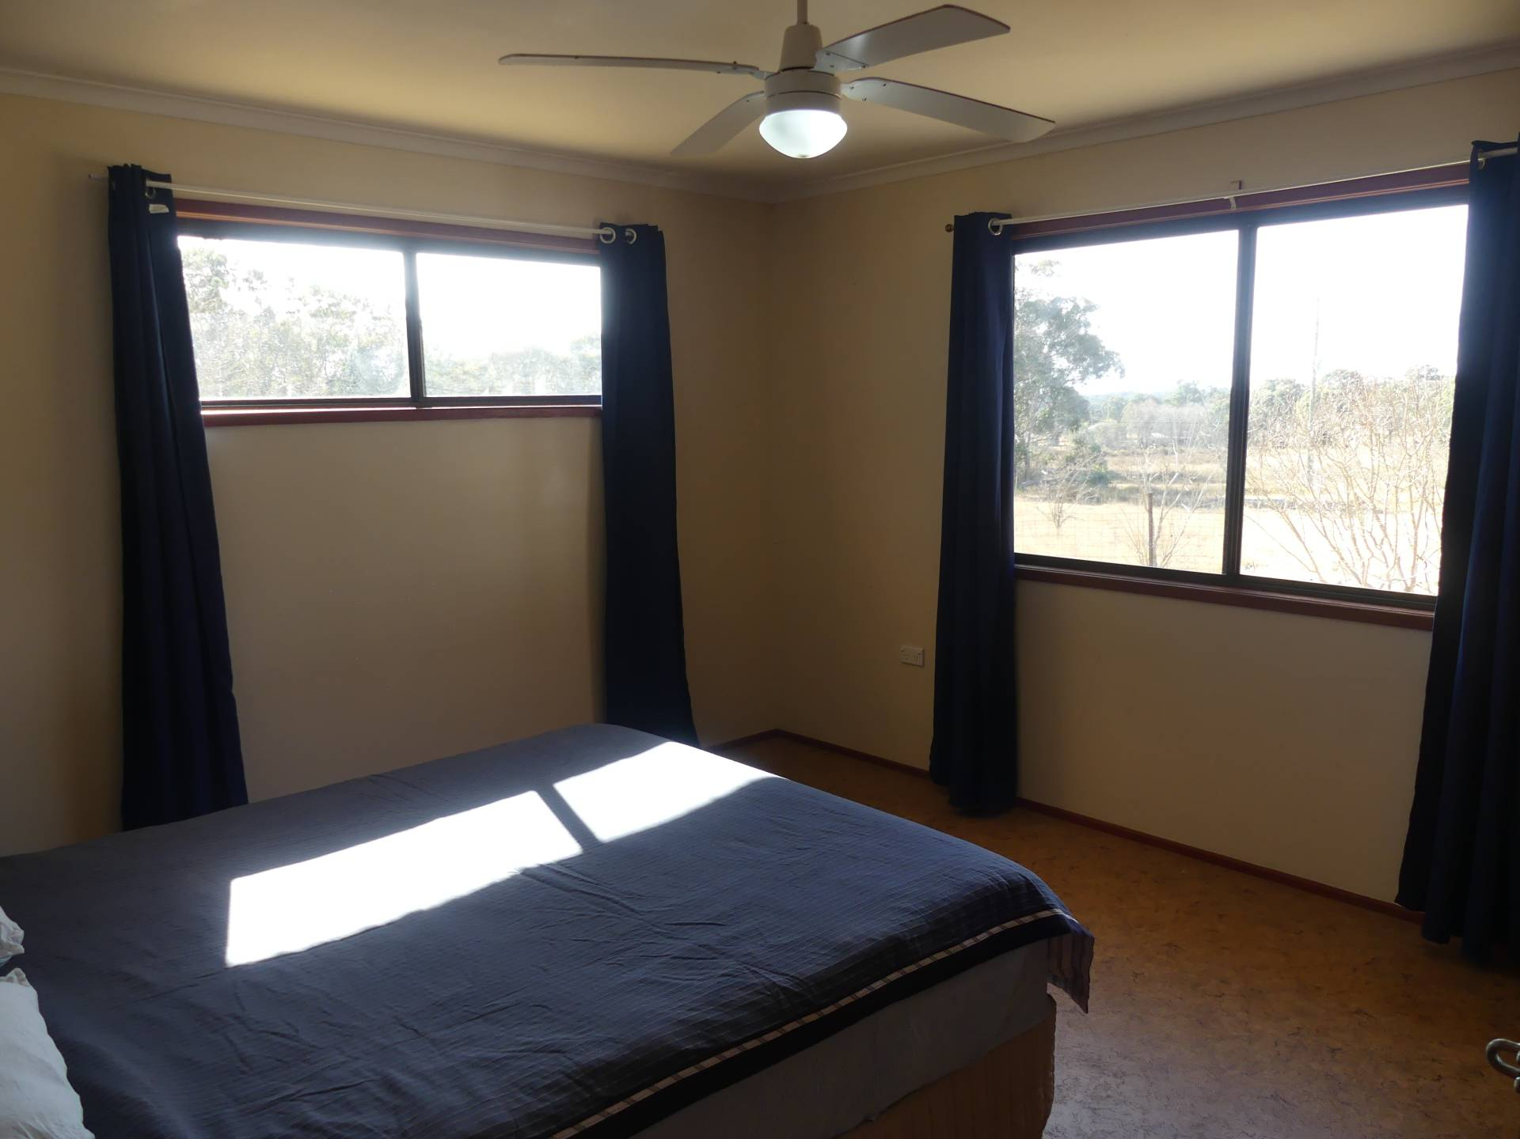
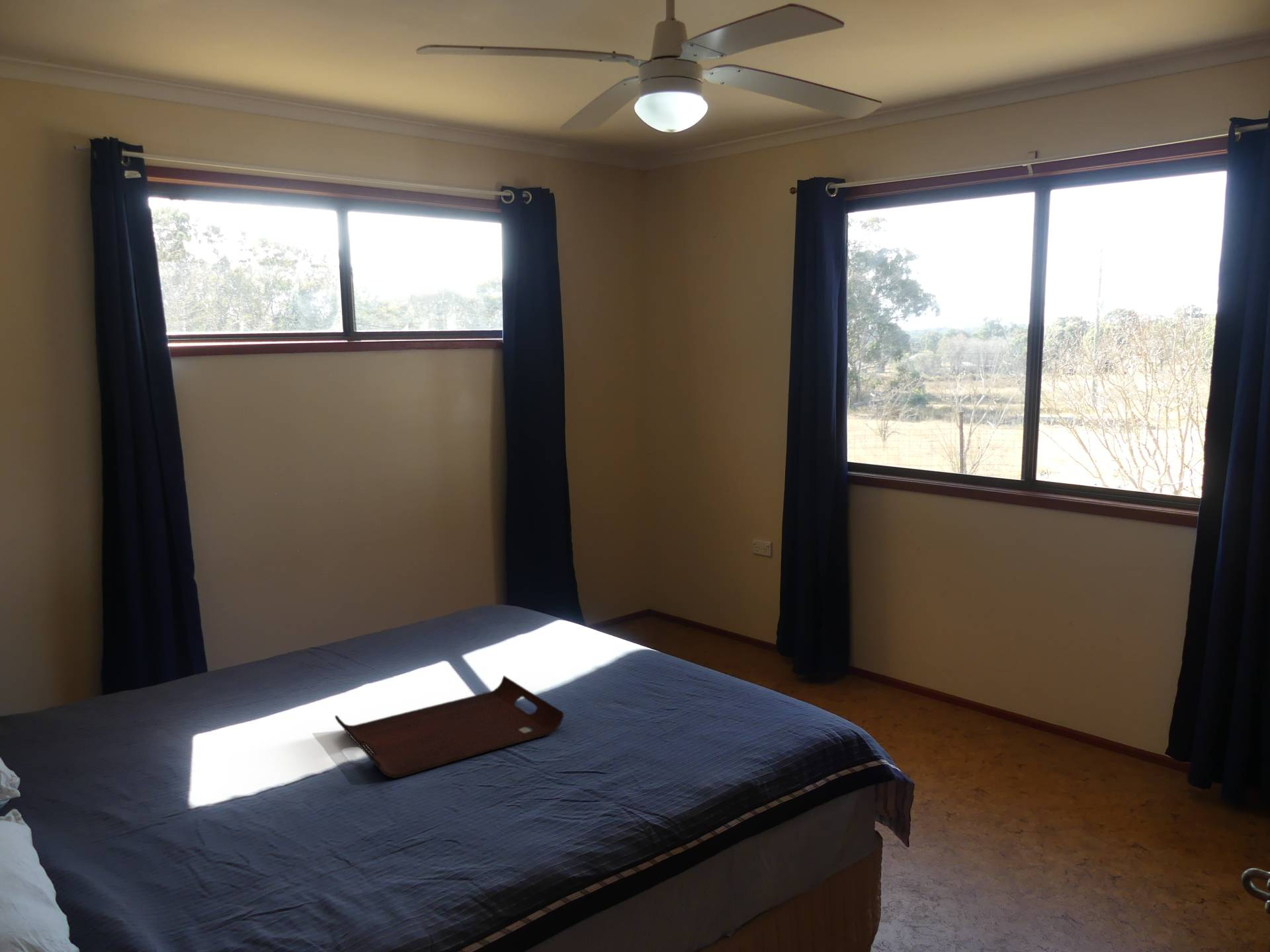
+ serving tray (450, 722)
